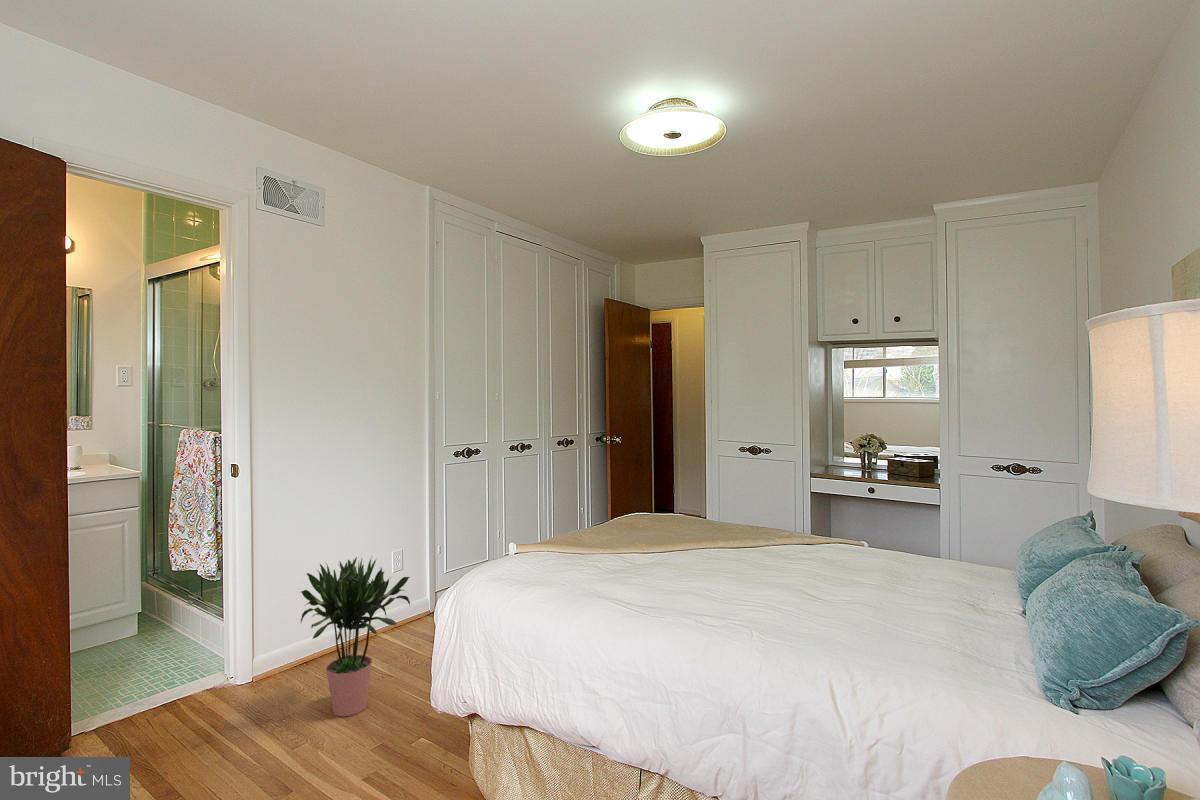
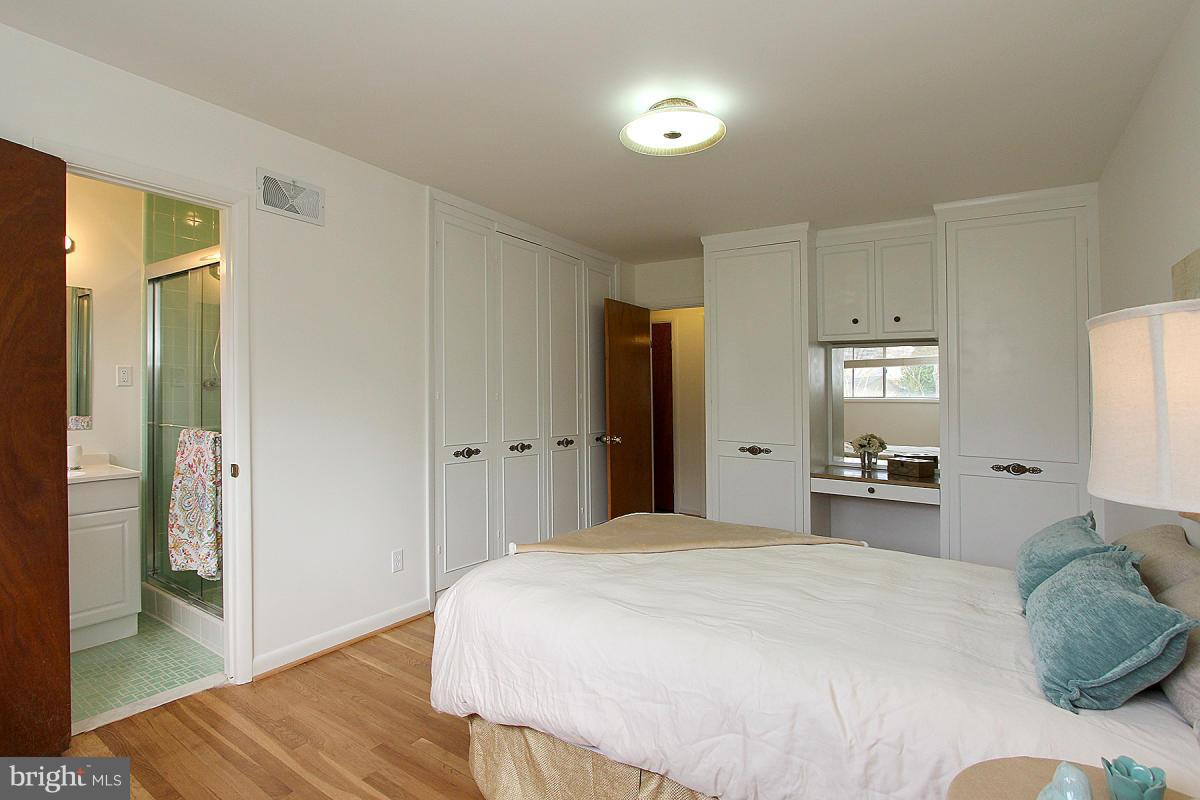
- potted plant (358, 633)
